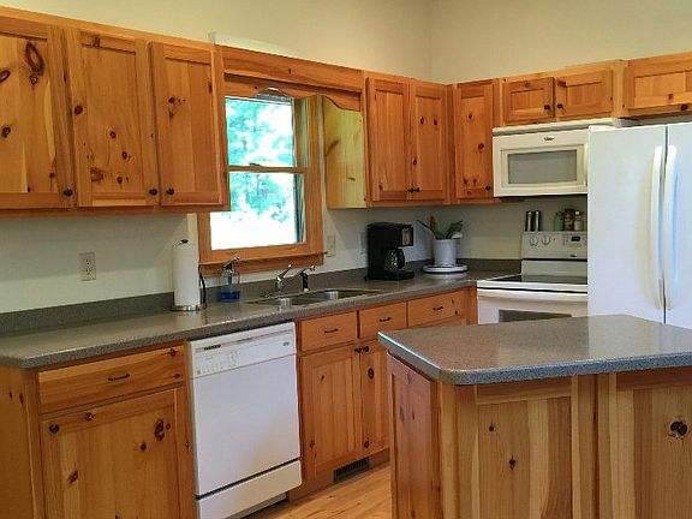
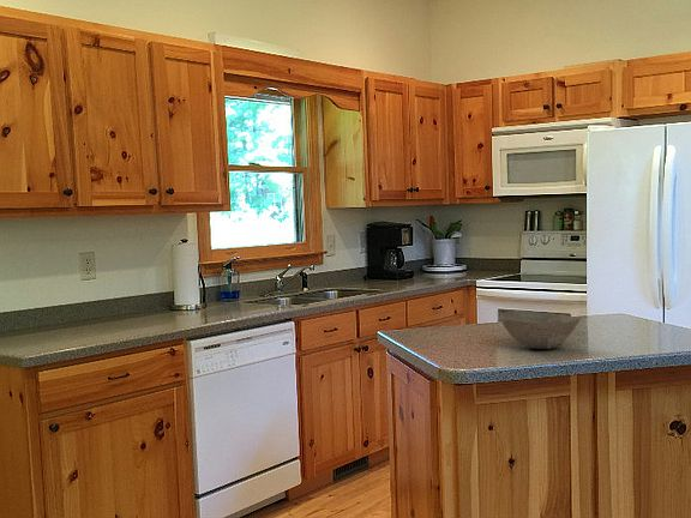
+ bowl (540, 331)
